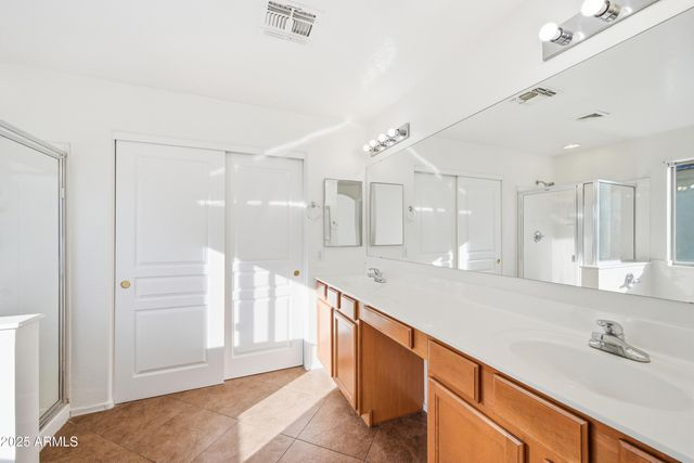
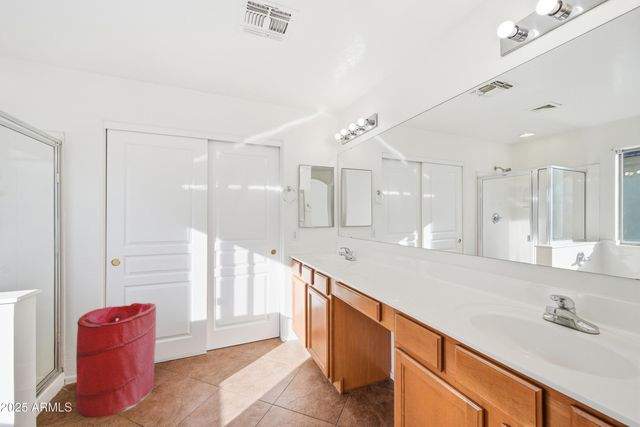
+ laundry hamper (119, 351)
